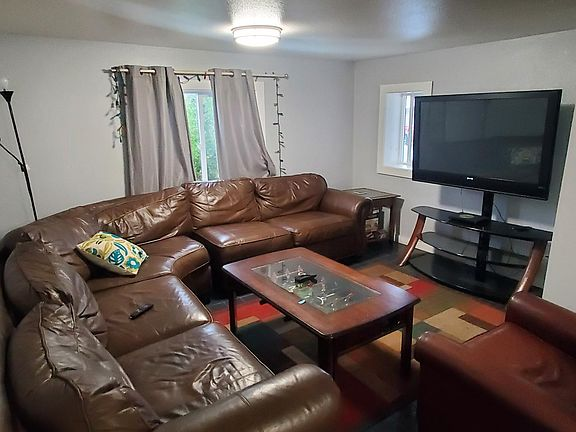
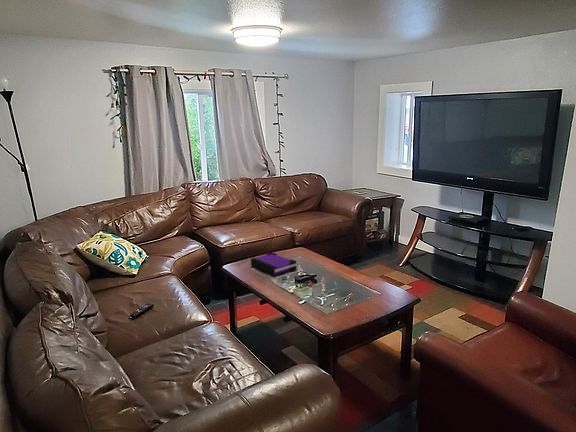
+ board game (271, 262)
